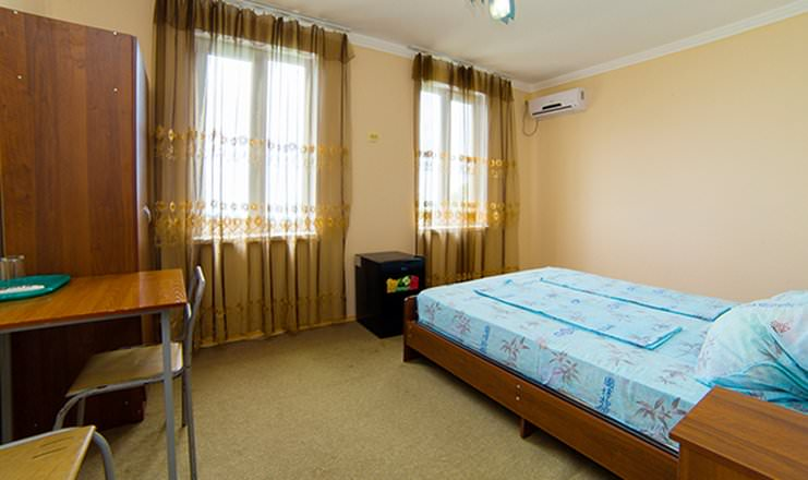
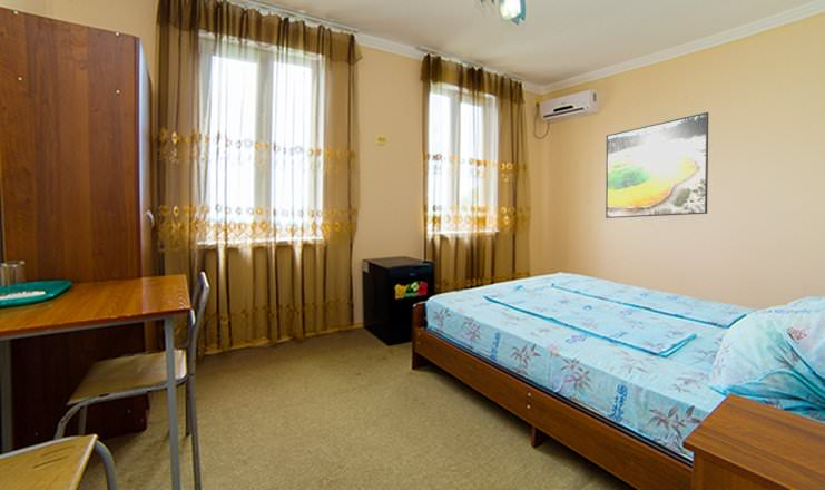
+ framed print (651, 170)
